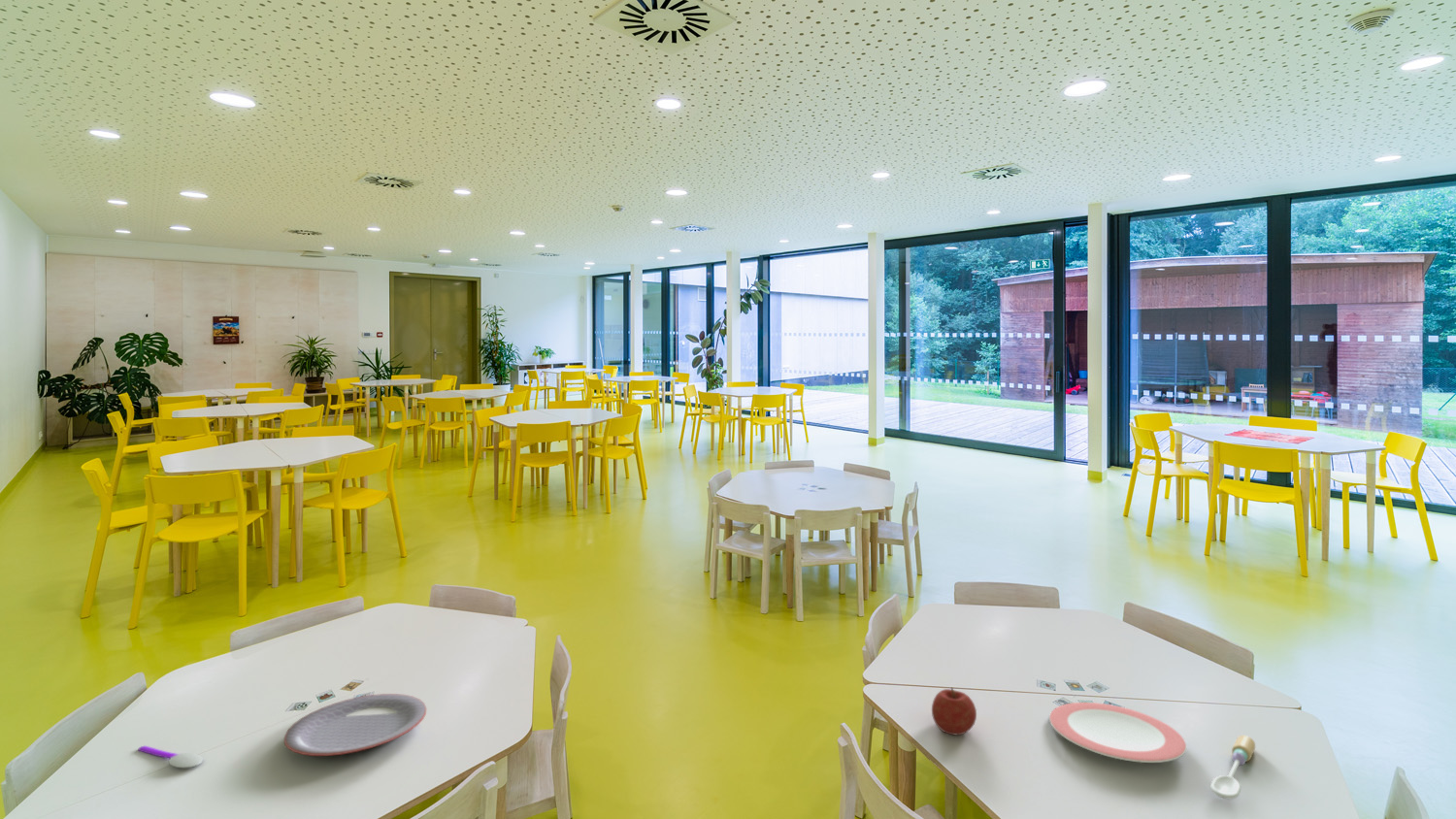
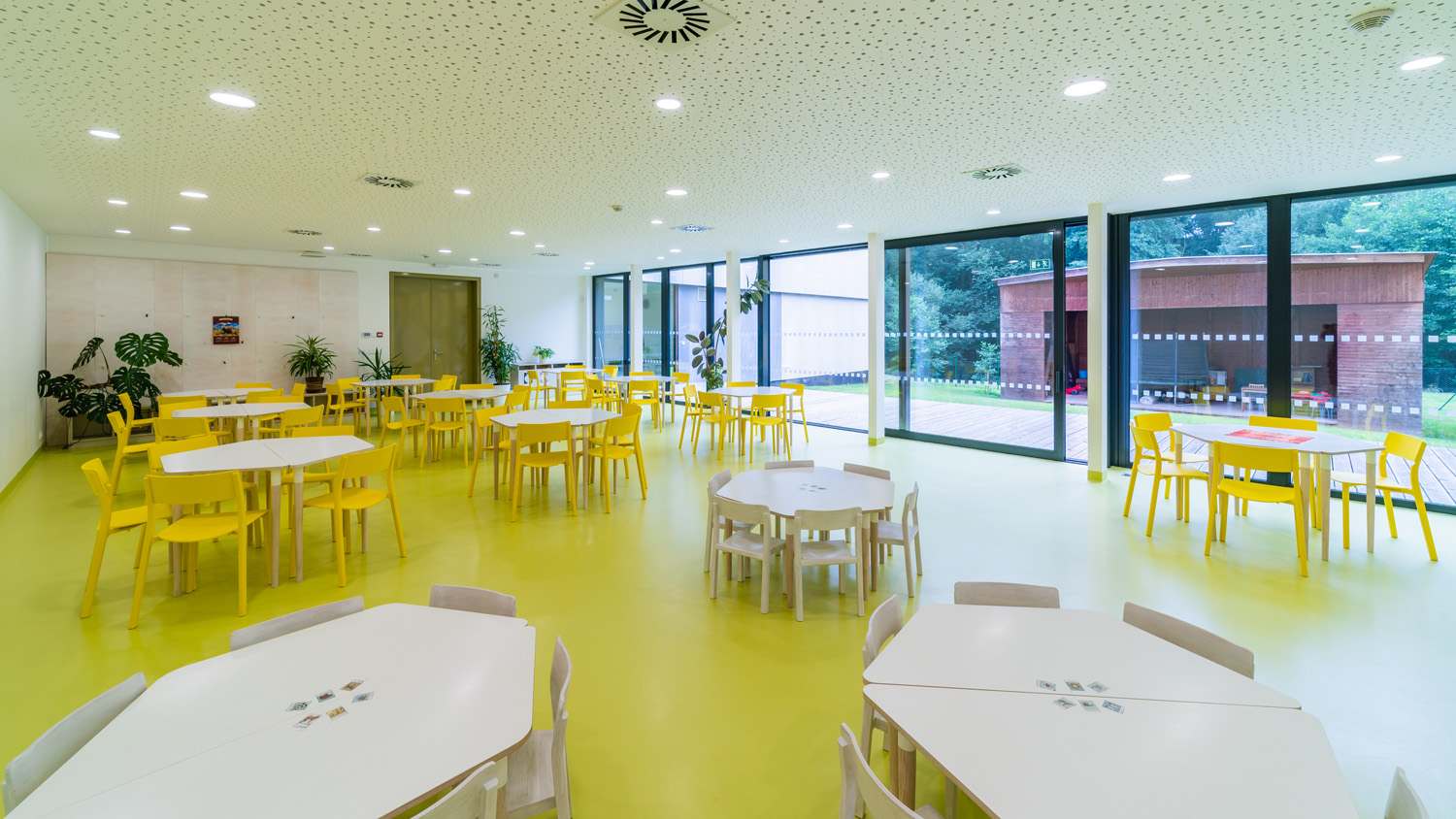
- spoon (168, 754)
- plate (1114, 733)
- fruit (952, 708)
- spoon (1235, 766)
- plate (358, 726)
